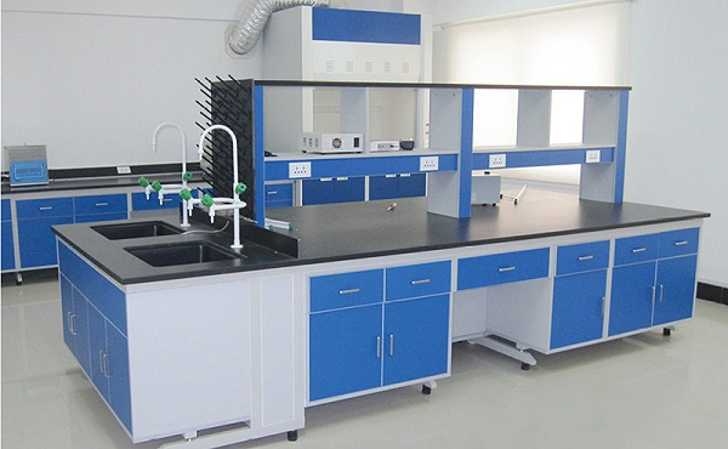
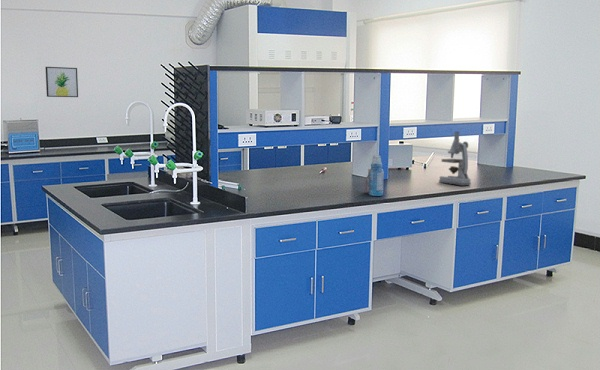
+ microscope (456, 159)
+ wall art (62, 82)
+ bottle (373, 174)
